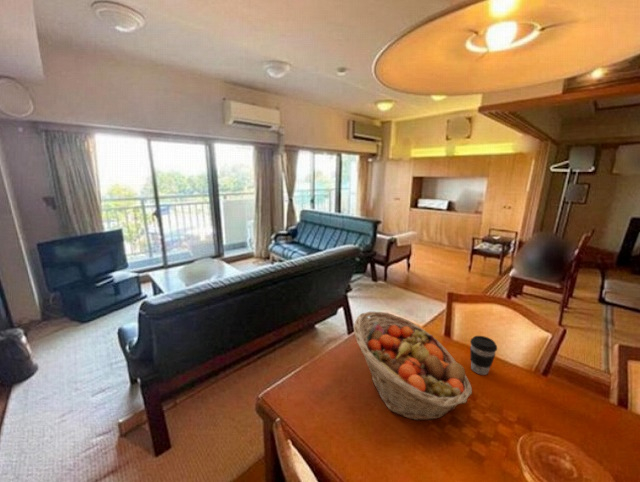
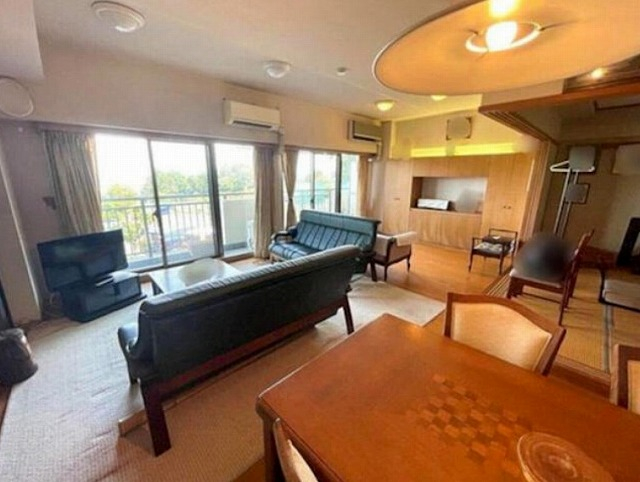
- fruit basket (406, 358)
- coffee cup (481, 355)
